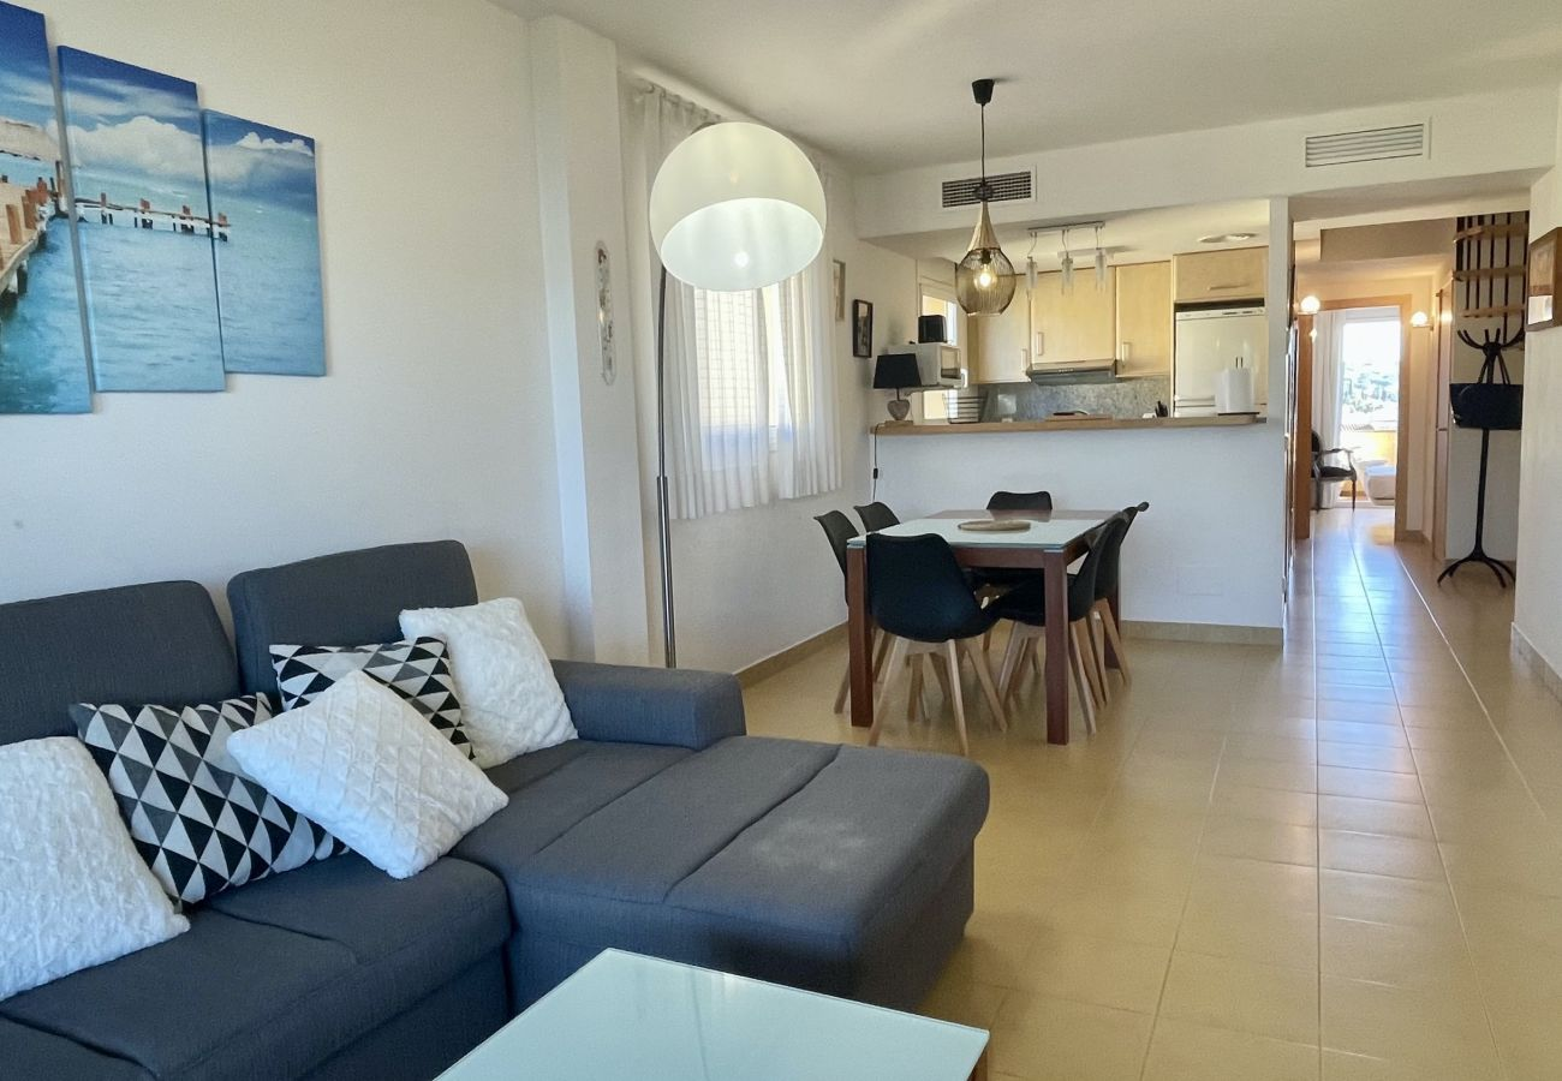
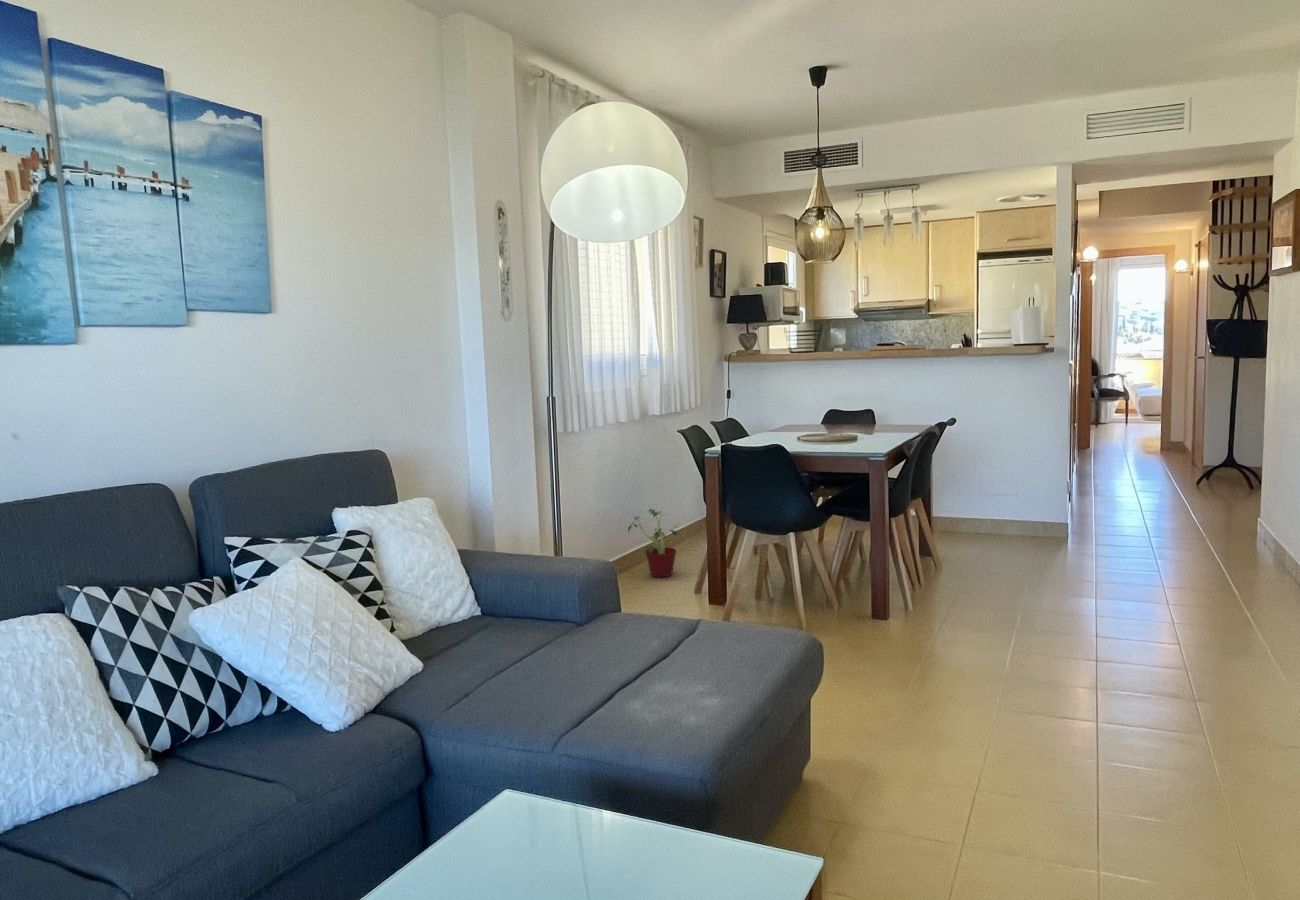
+ potted plant (651, 540)
